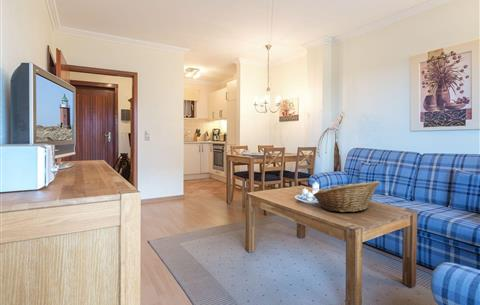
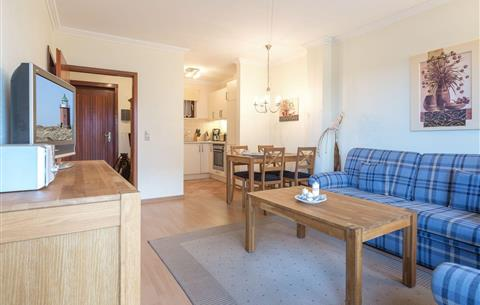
- fruit basket (346, 193)
